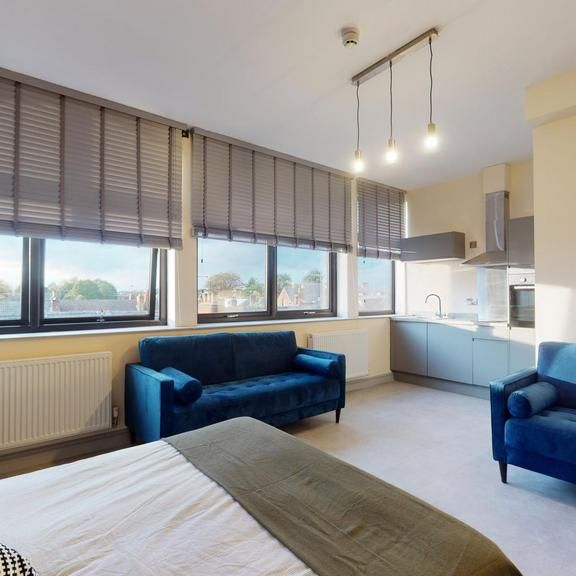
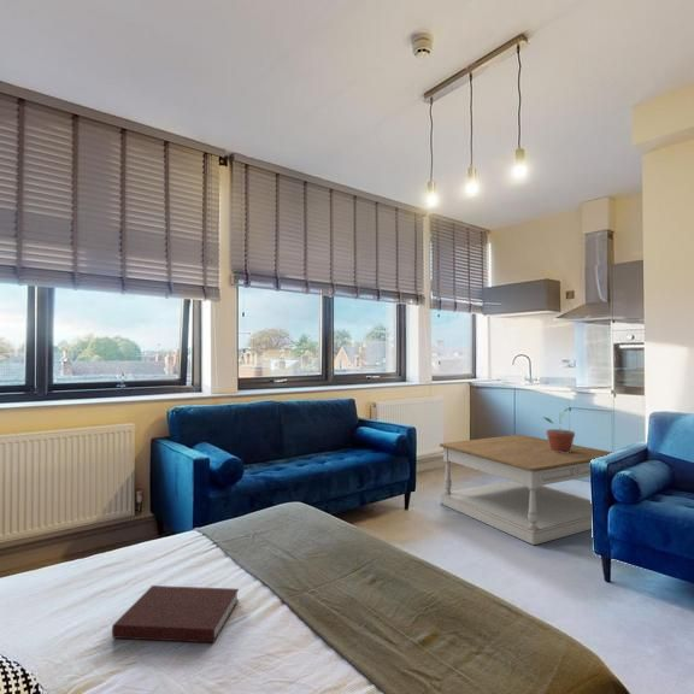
+ potted plant (560, 430)
+ coffee table (525, 480)
+ notebook (180, 611)
